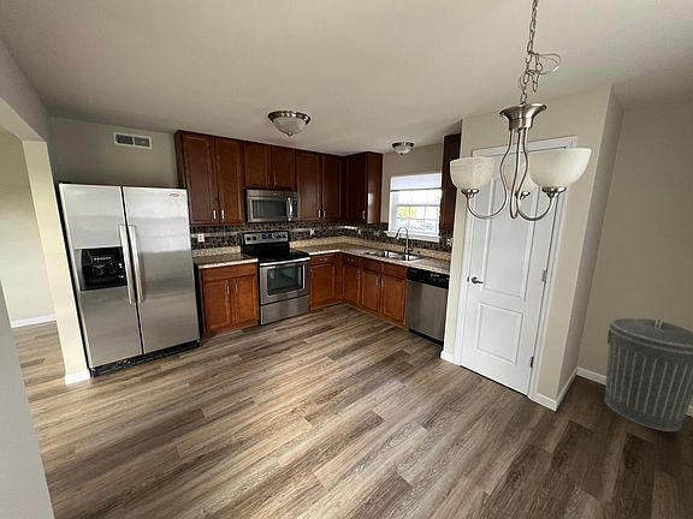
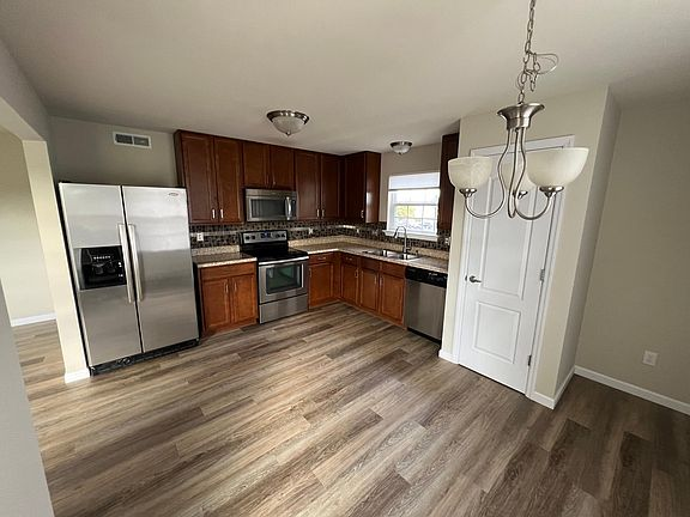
- trash can (648, 366)
